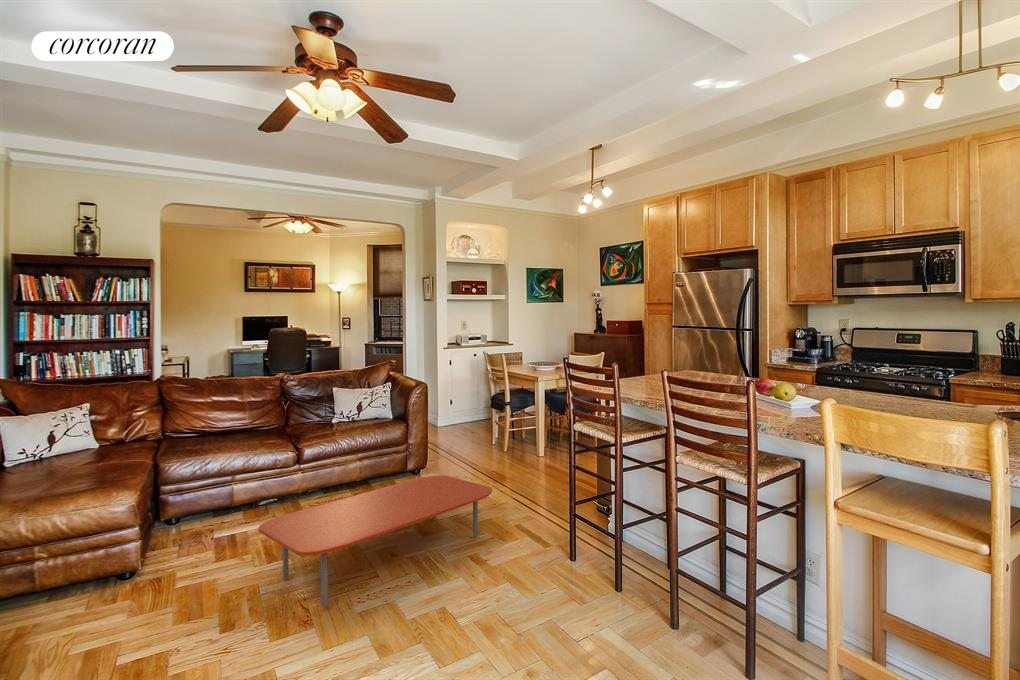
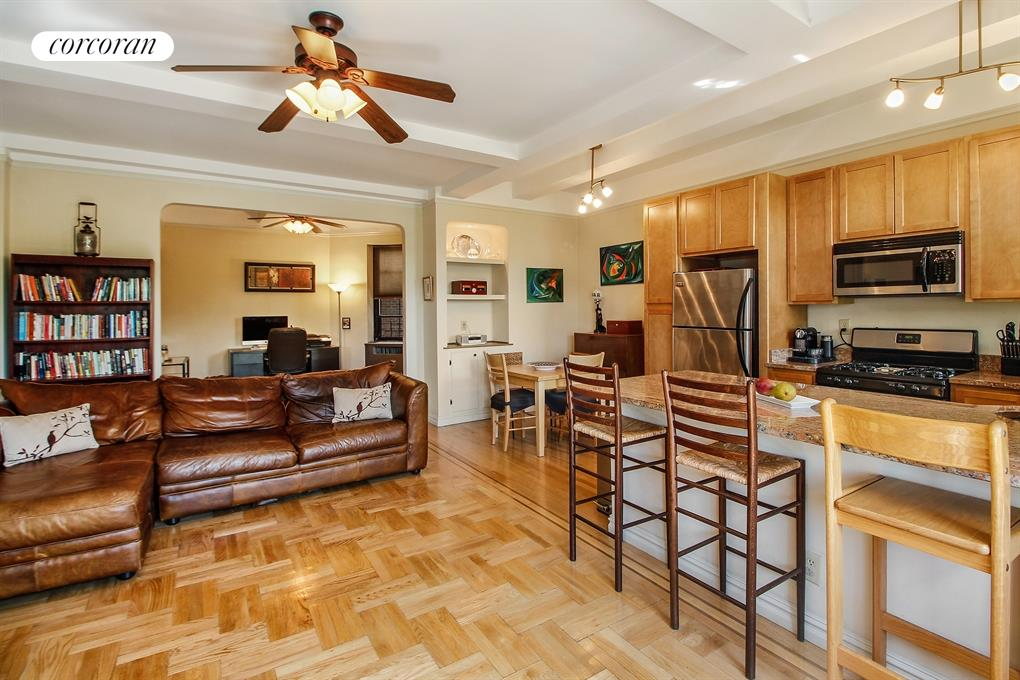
- coffee table (388, 531)
